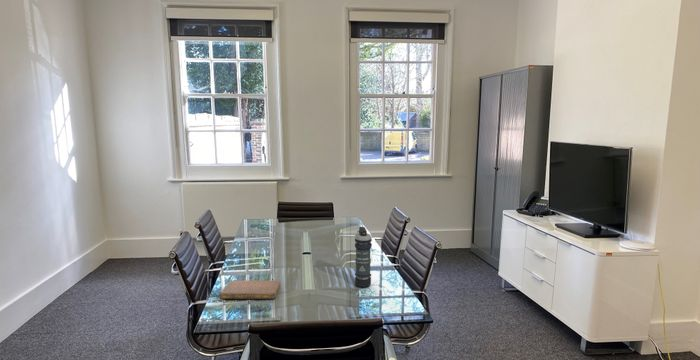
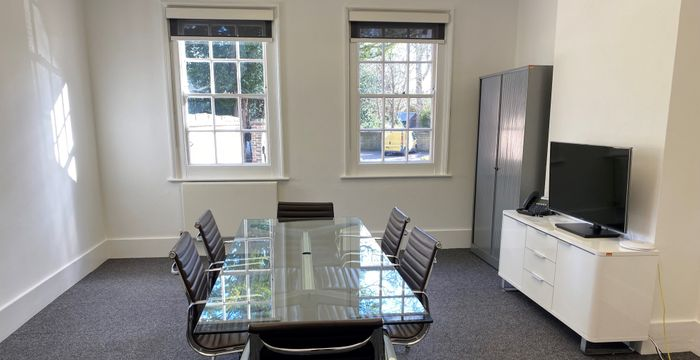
- notebook (251, 289)
- smoke grenade (362, 256)
